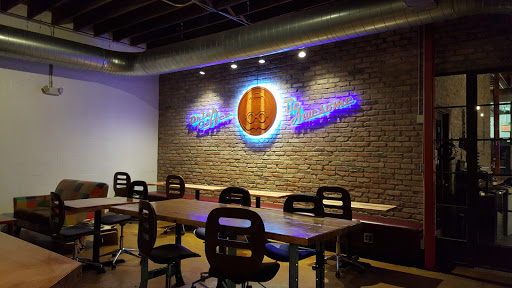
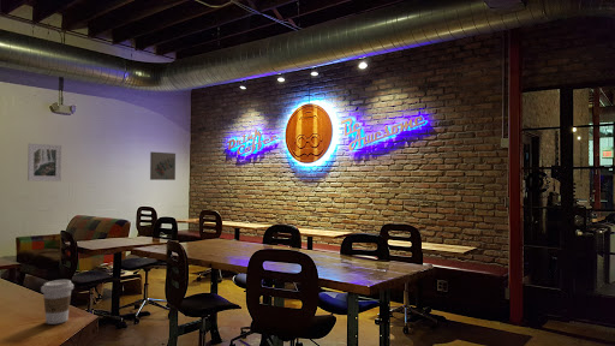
+ wall art (162, 166)
+ coffee cup (56, 302)
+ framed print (44, 162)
